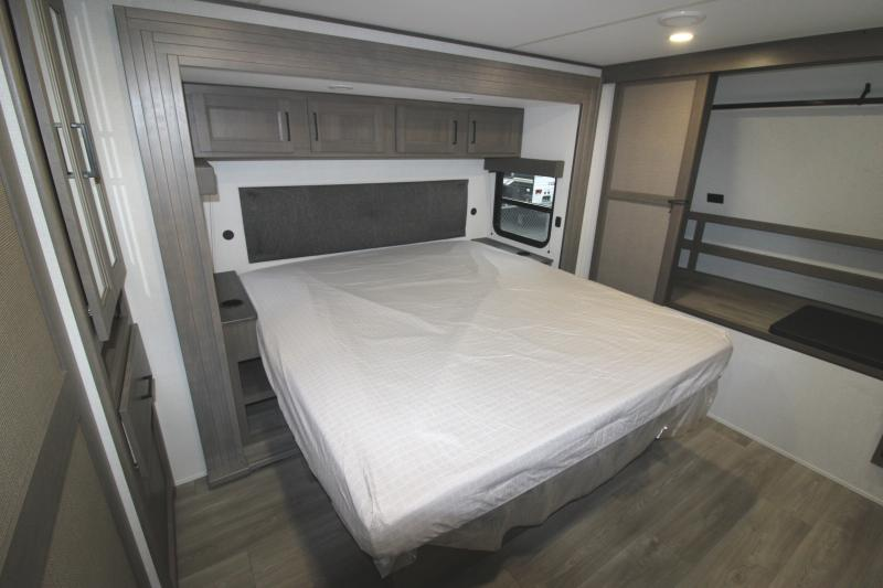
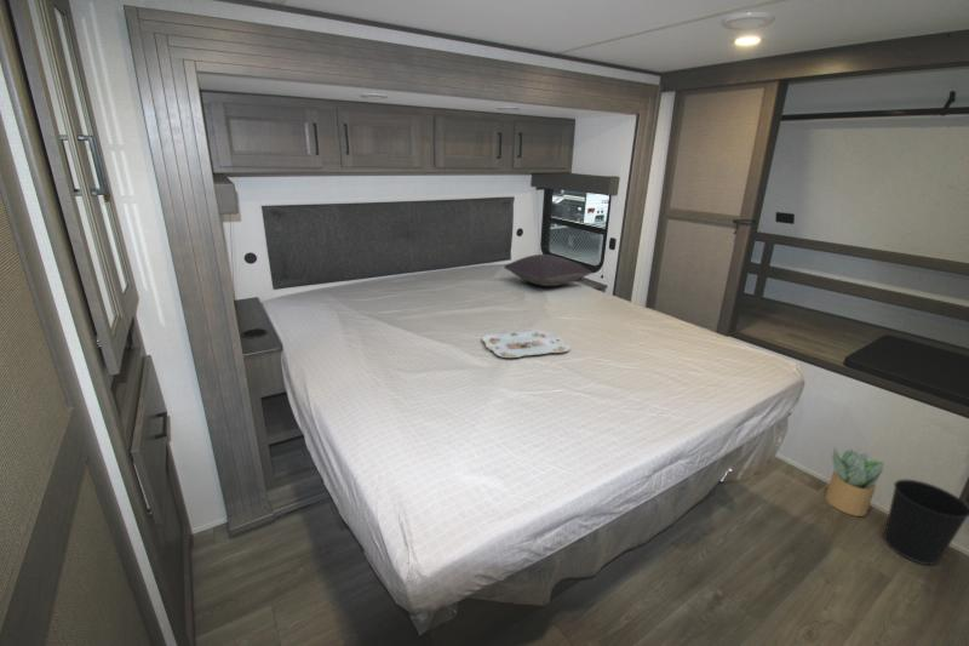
+ wastebasket (921, 522)
+ pillow (547, 270)
+ potted plant (850, 480)
+ serving tray (524, 343)
